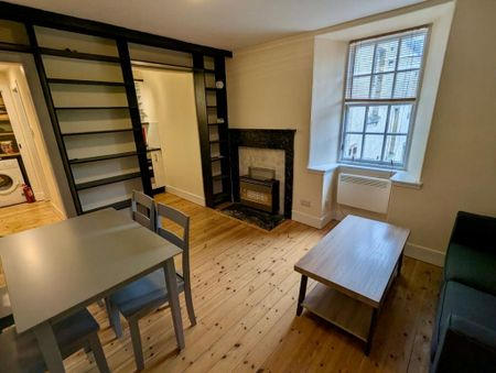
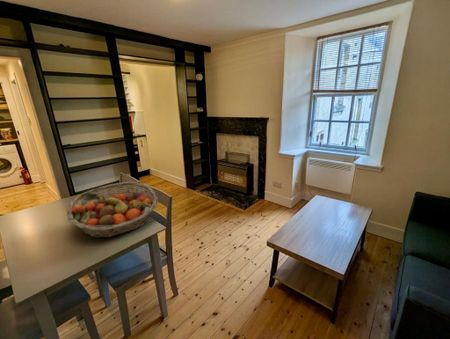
+ fruit basket (116, 208)
